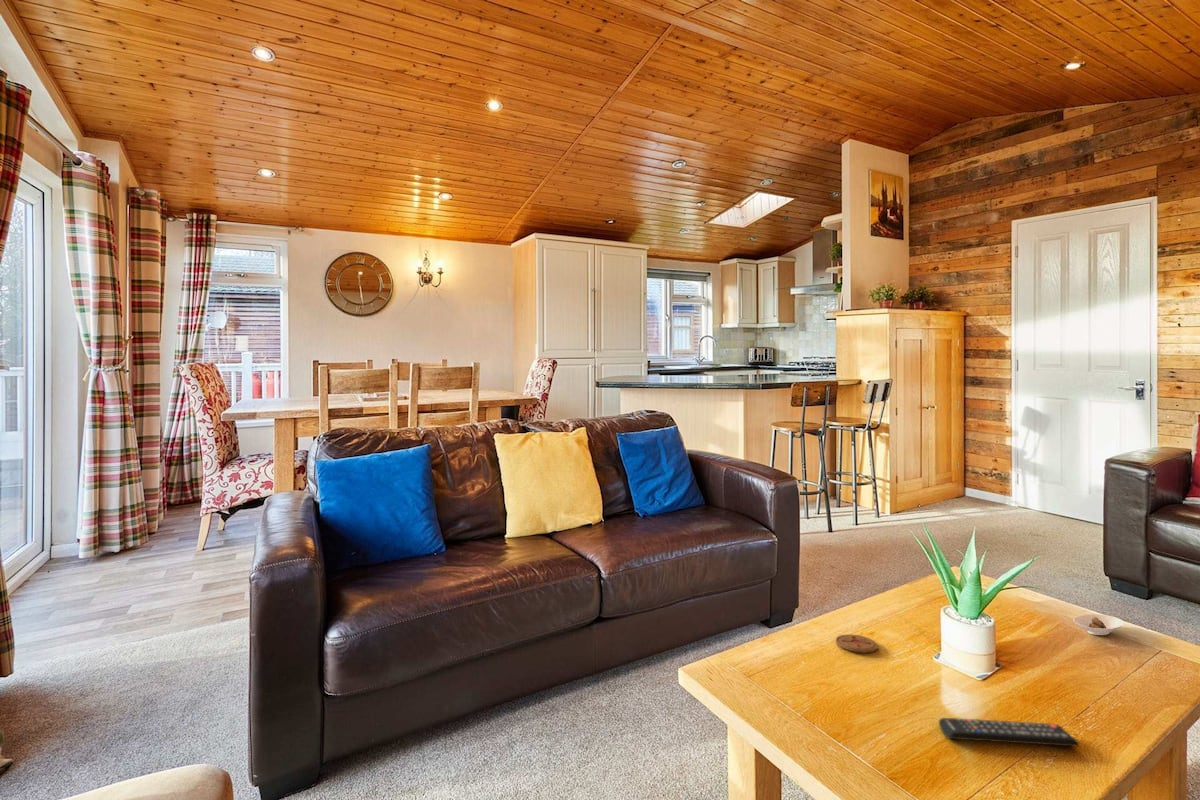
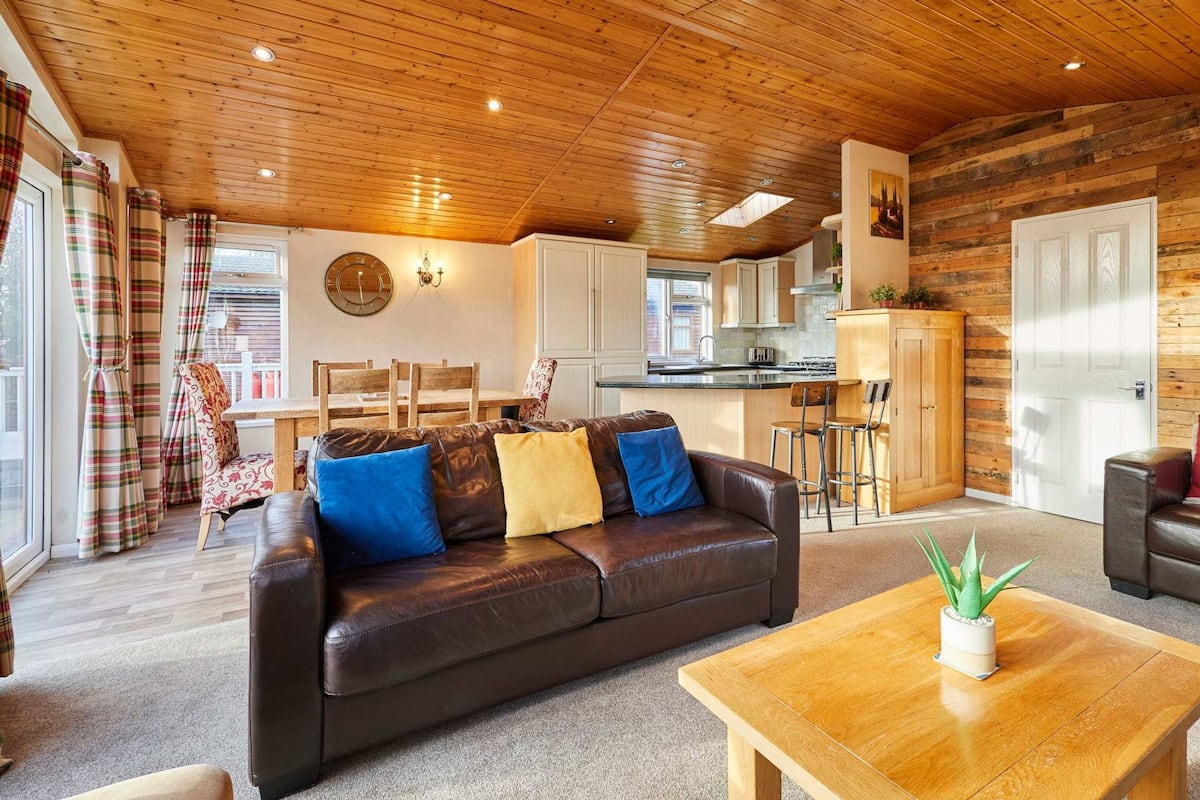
- coaster (856, 643)
- remote control (1006, 733)
- saucer (1098, 625)
